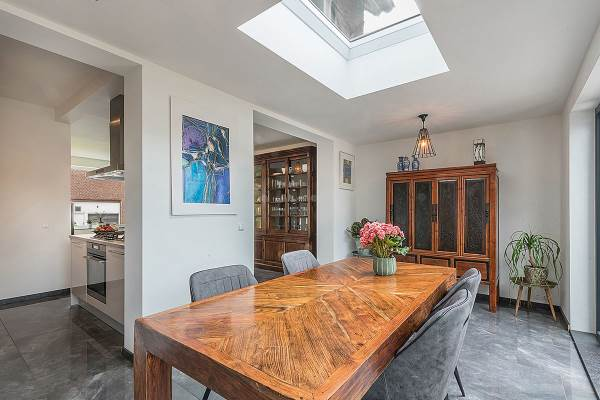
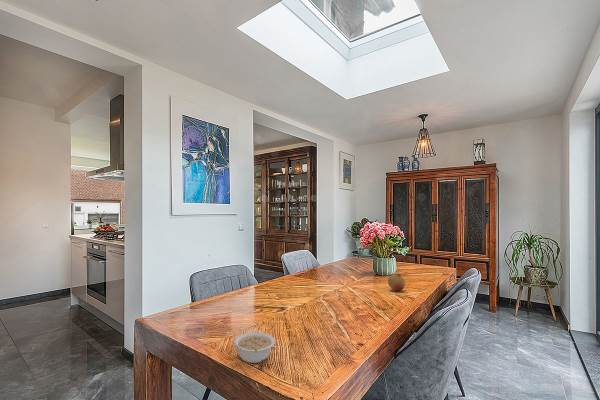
+ legume (255, 347)
+ fruit (396, 281)
